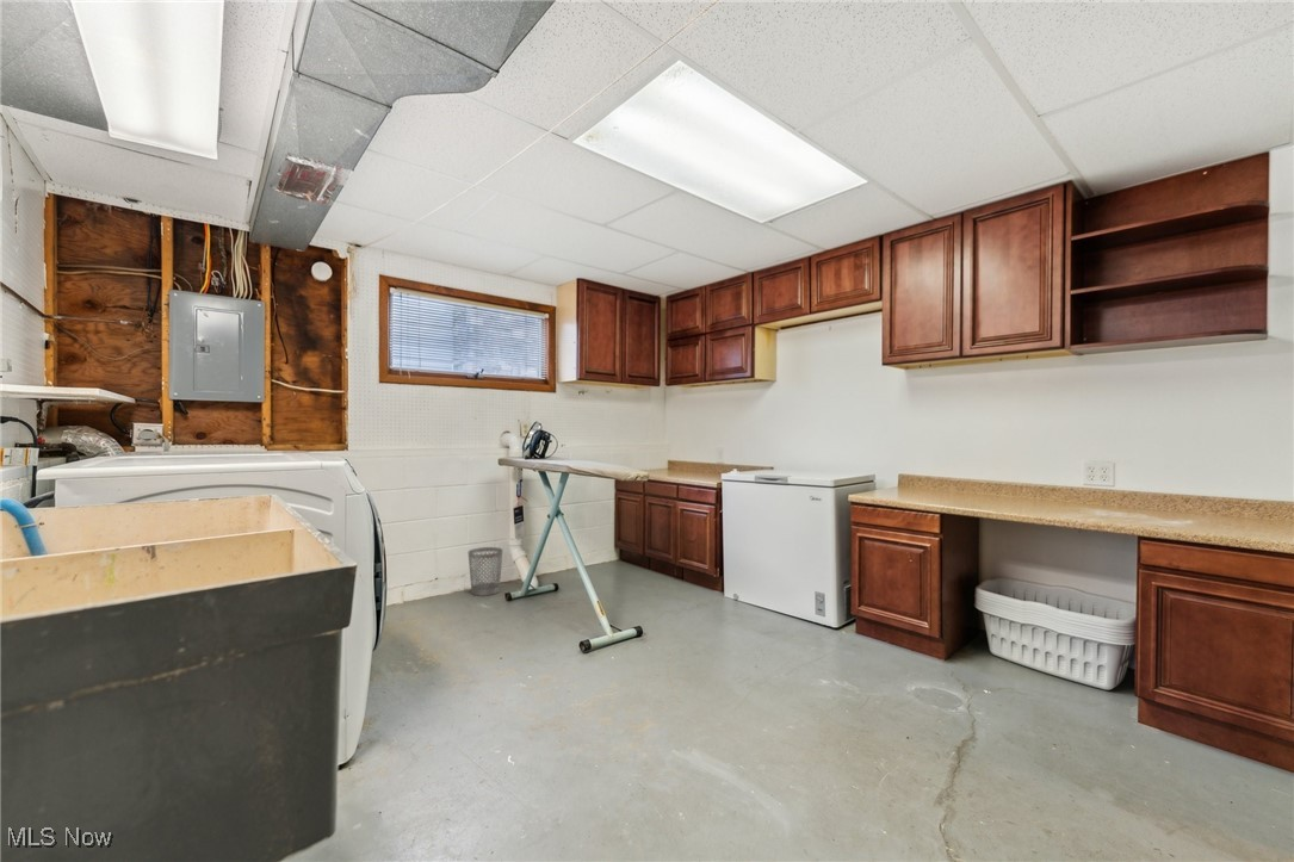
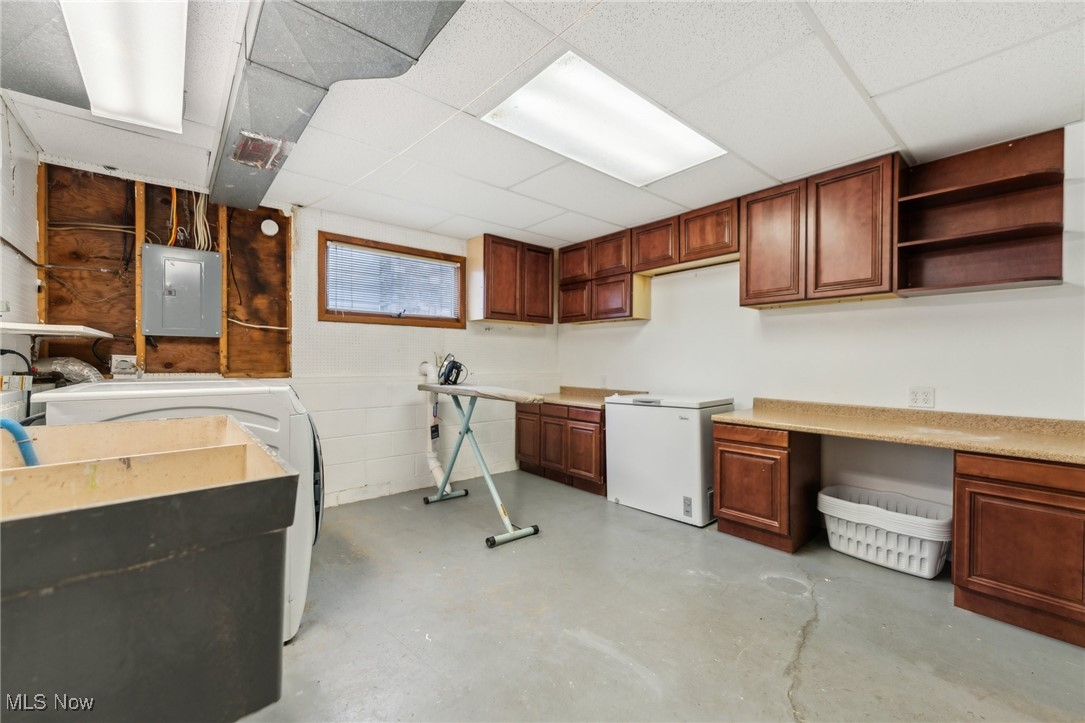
- wastebasket (485, 571)
